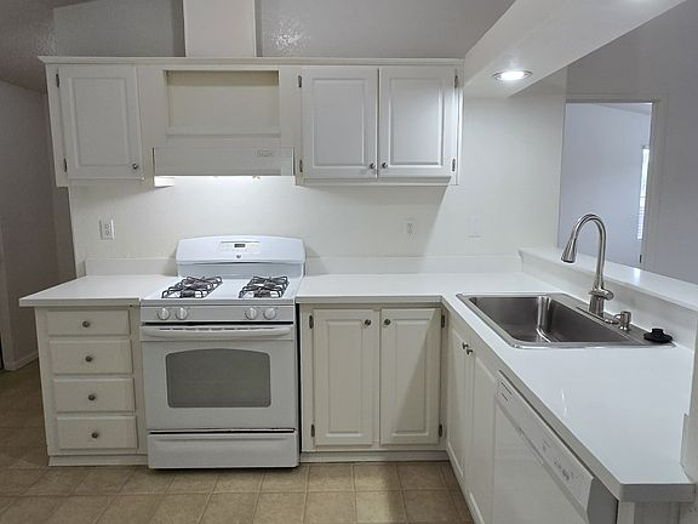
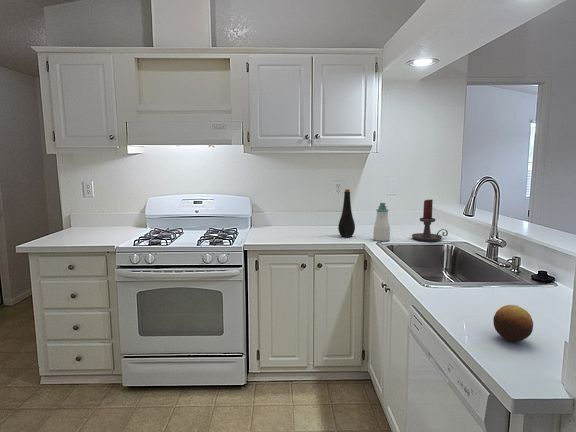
+ candle holder (431, 219)
+ bottle (346, 213)
+ soap bottle (382, 221)
+ fruit (512, 323)
